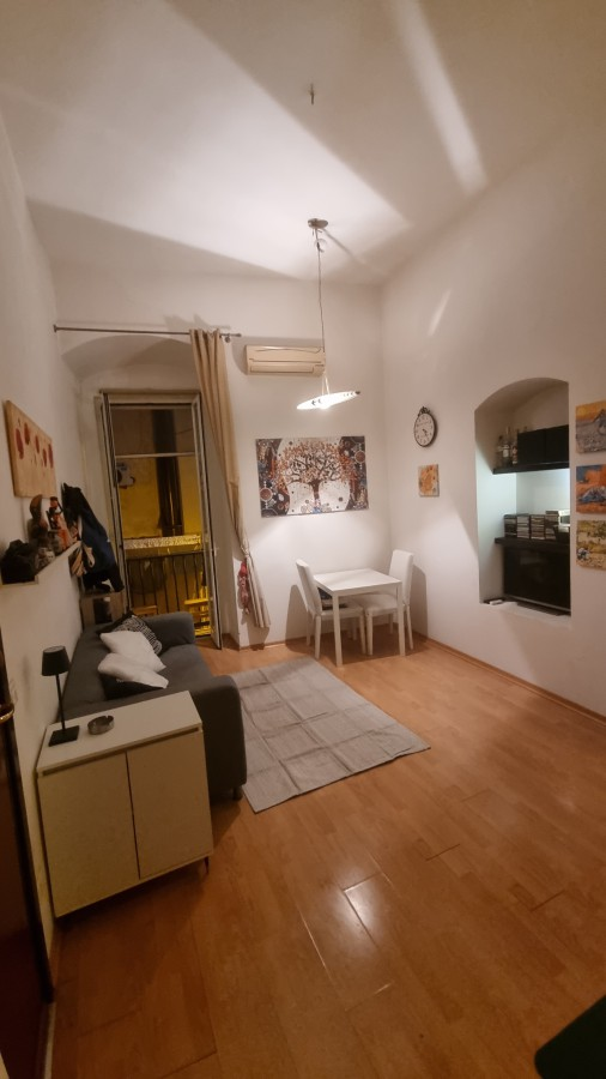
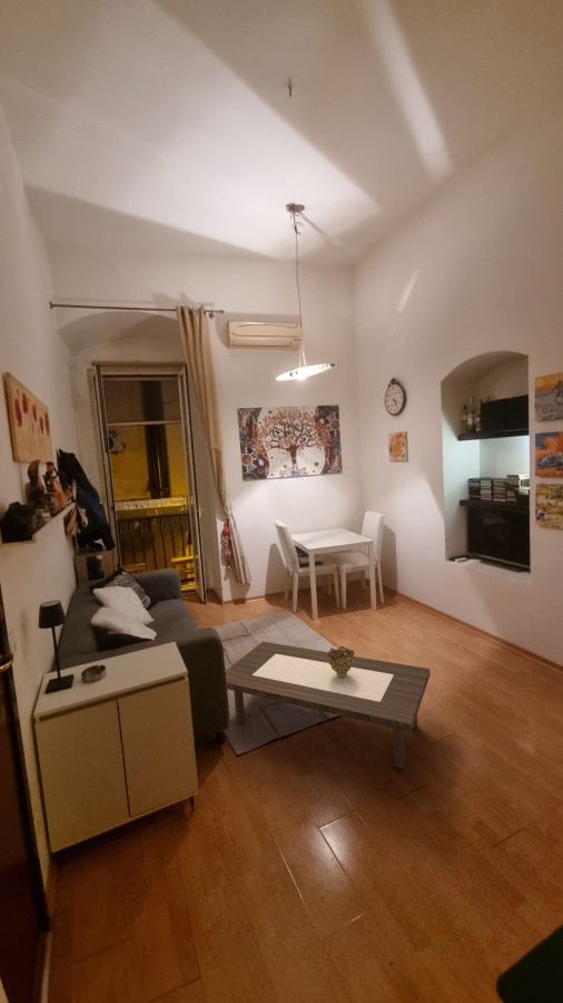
+ decorative bowl (340, 662)
+ coffee table (323, 699)
